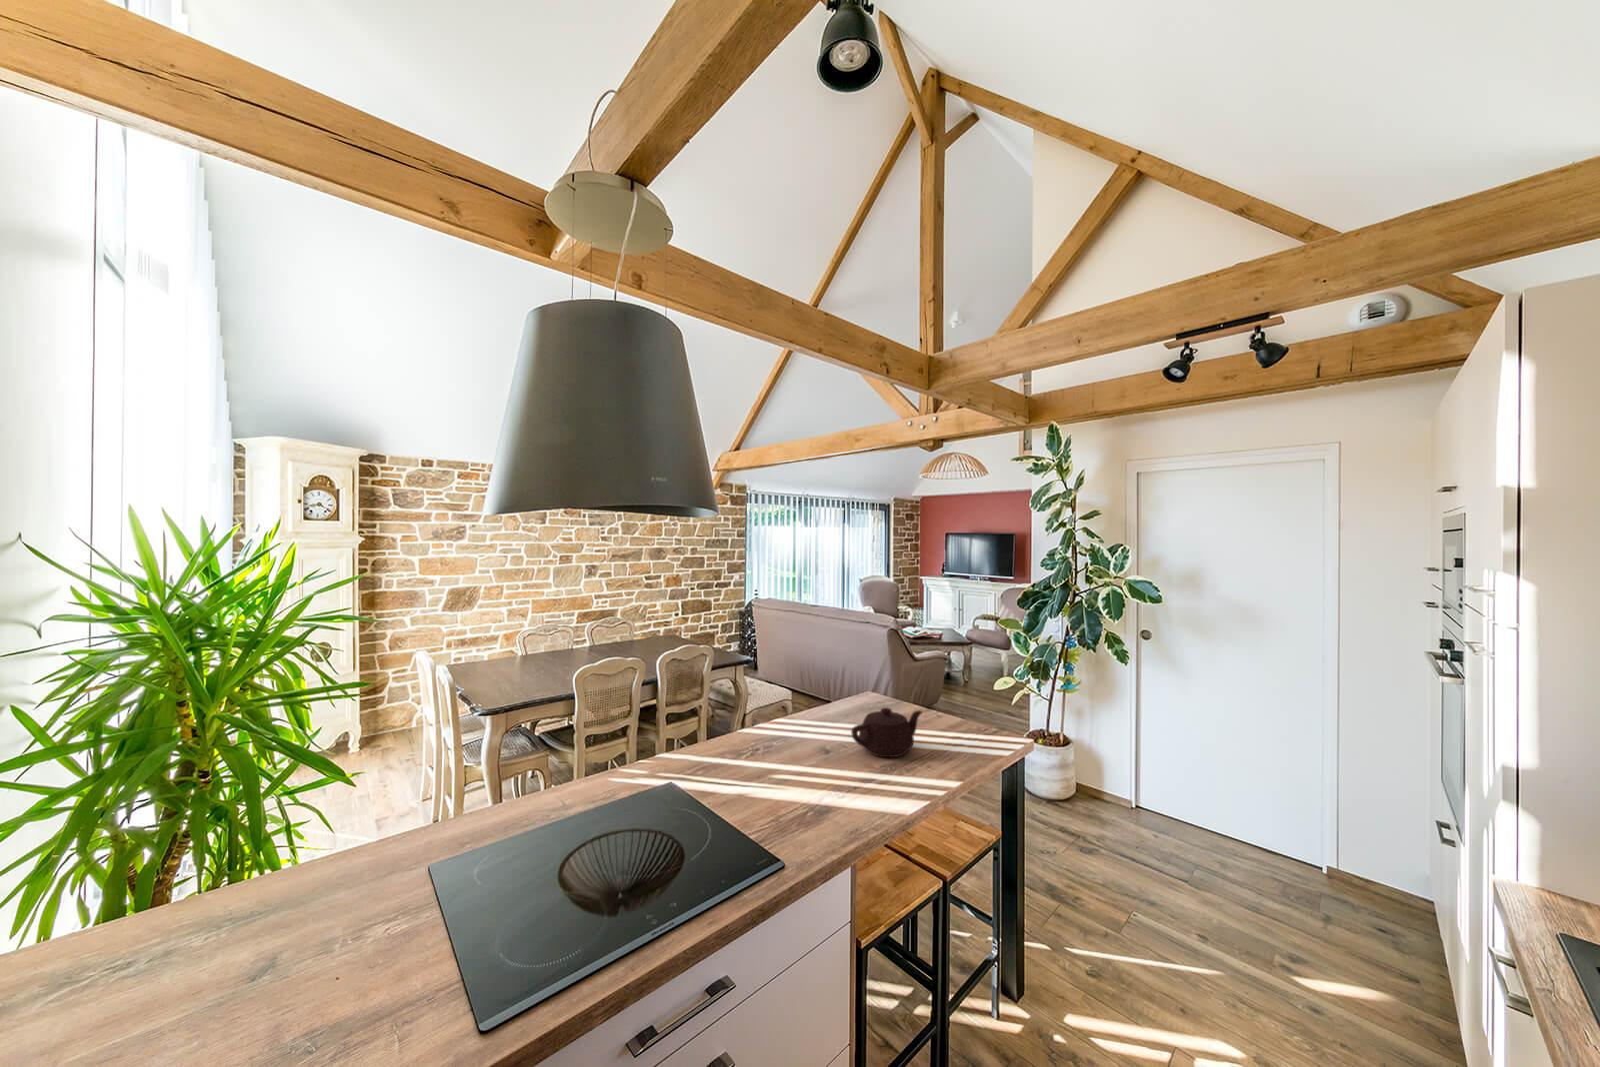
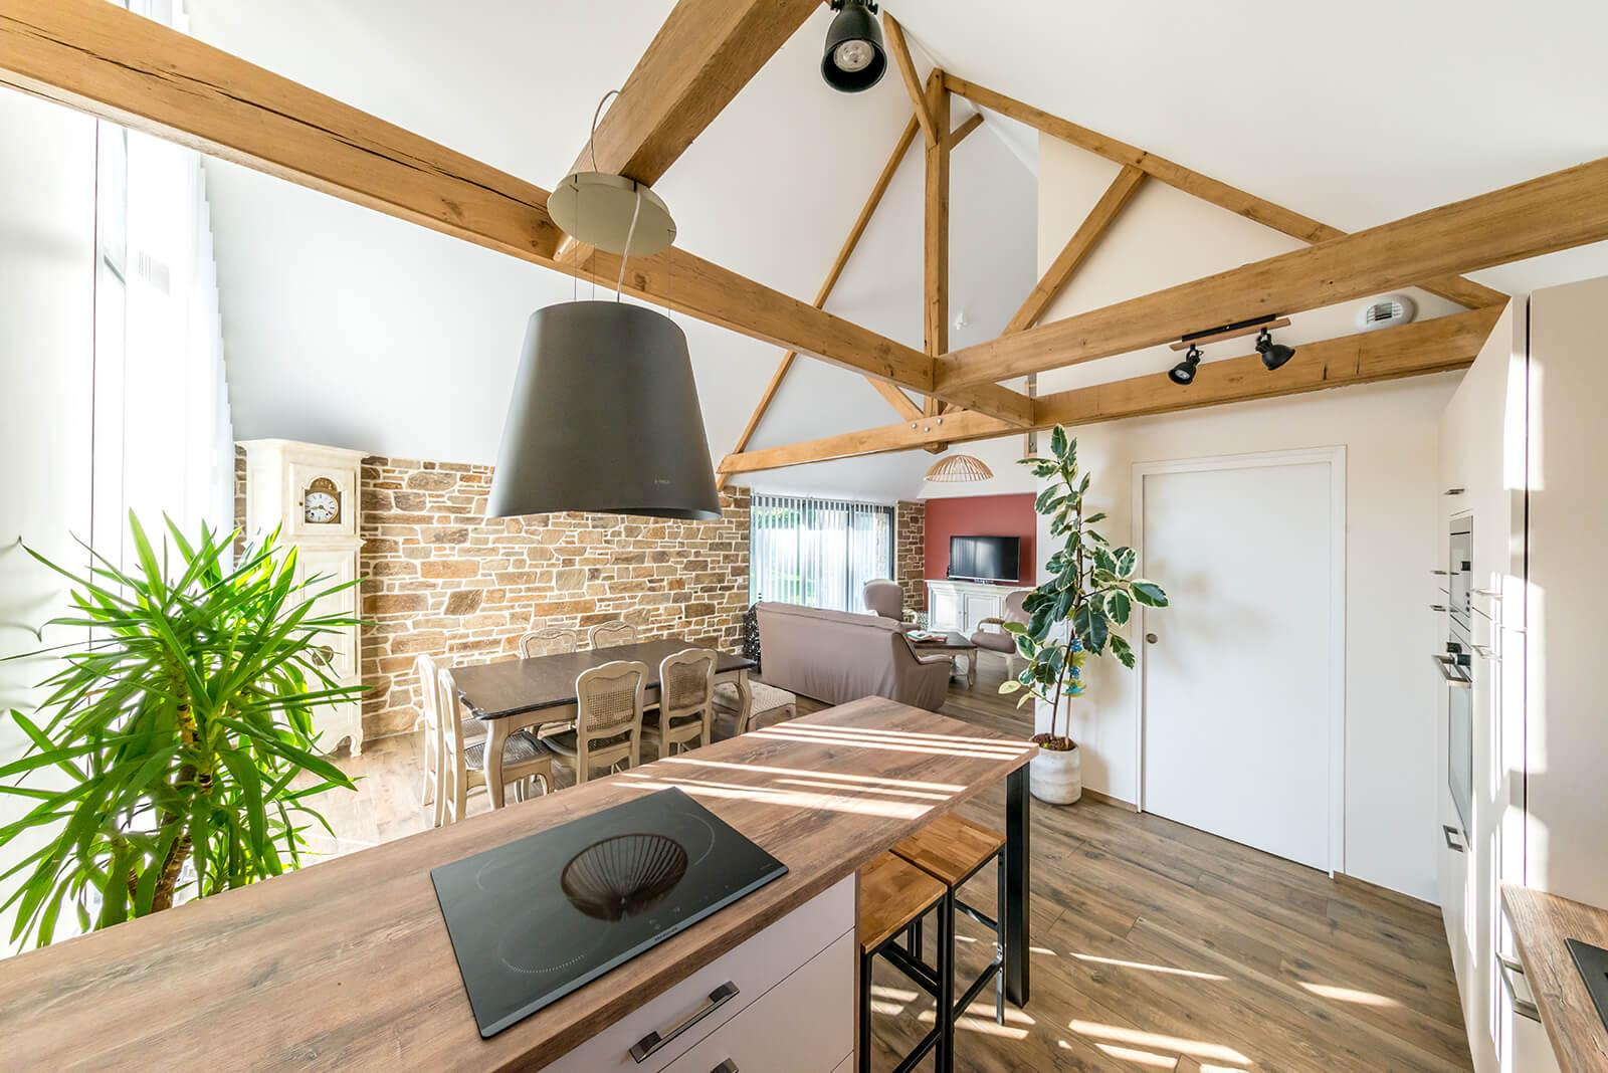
- teapot (888, 729)
